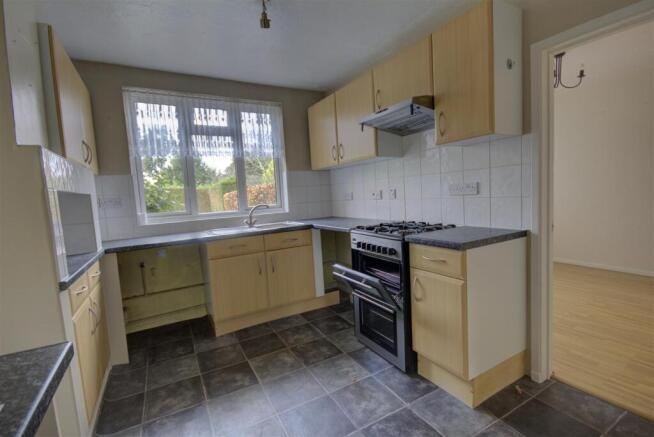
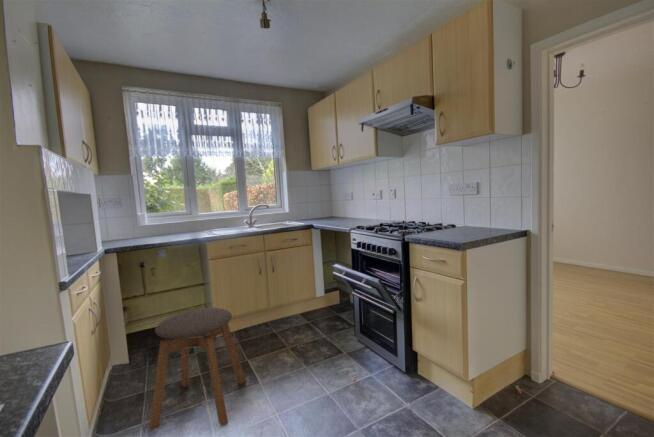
+ stool (207, 357)
